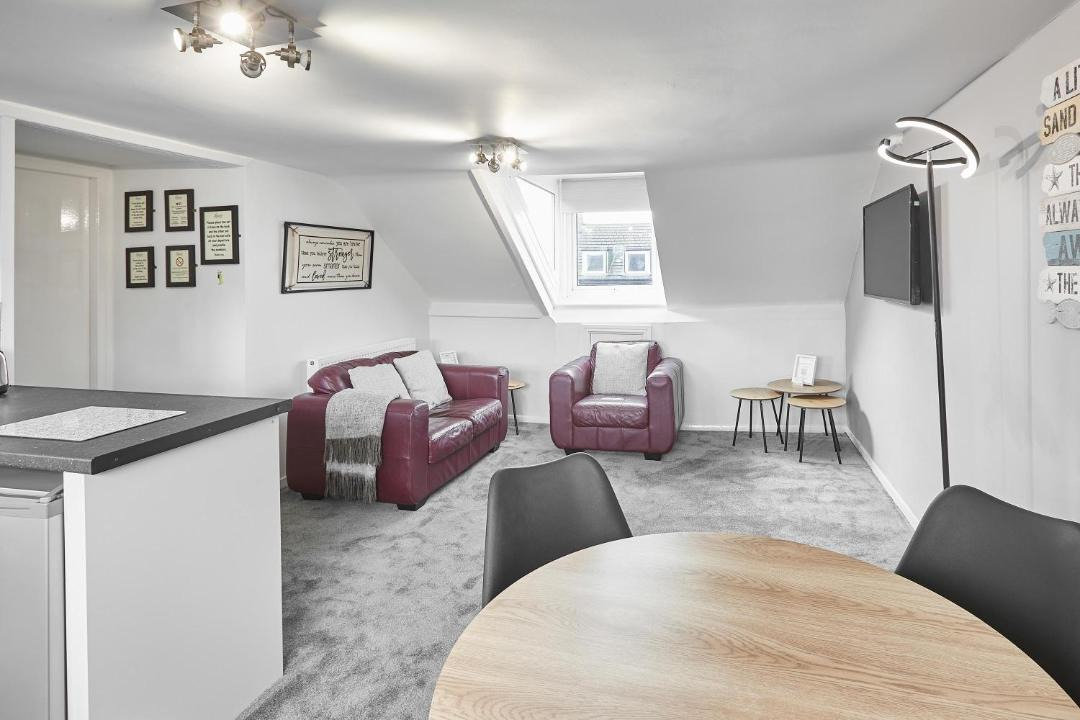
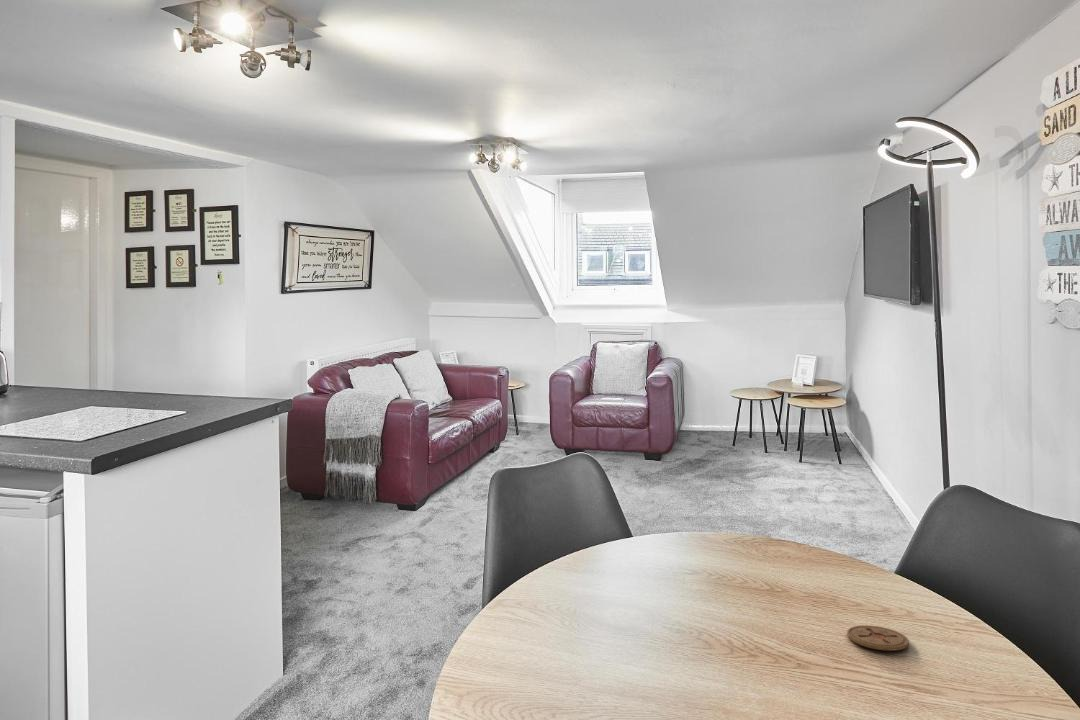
+ coaster (877, 637)
